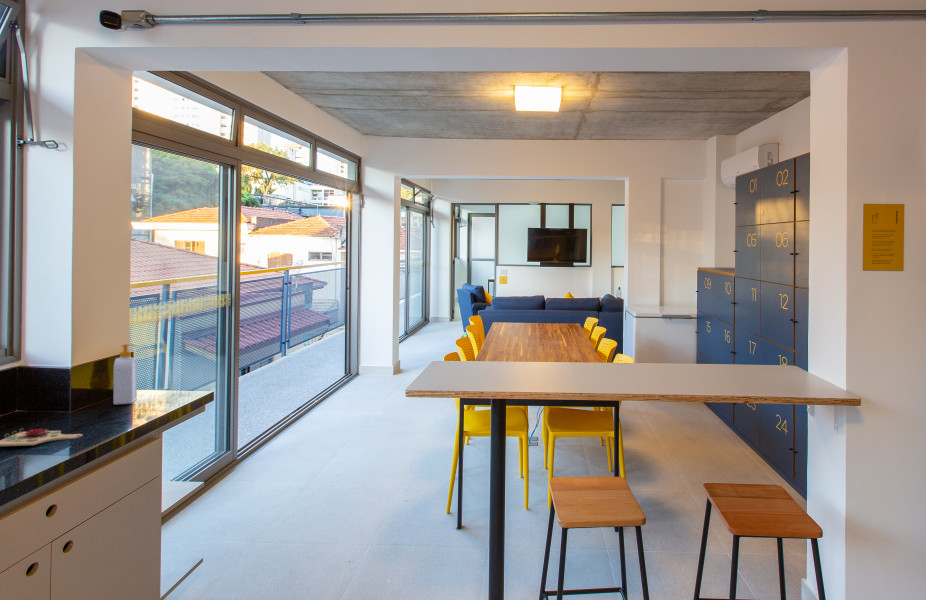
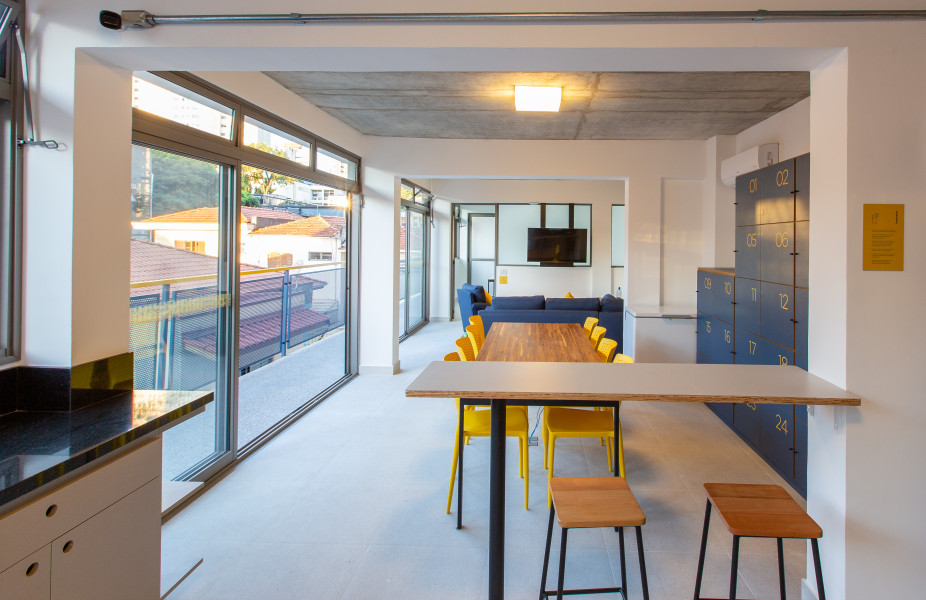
- cutting board (44, 434)
- soap bottle (126, 373)
